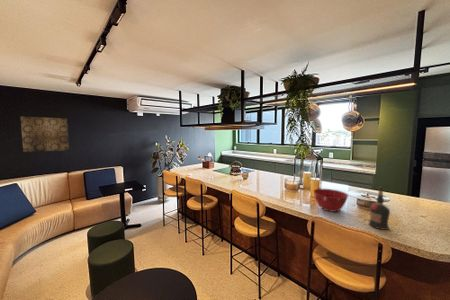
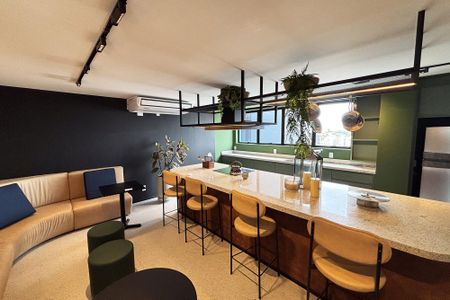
- mixing bowl (329, 200)
- wall art (46, 134)
- liquor bottle (379, 206)
